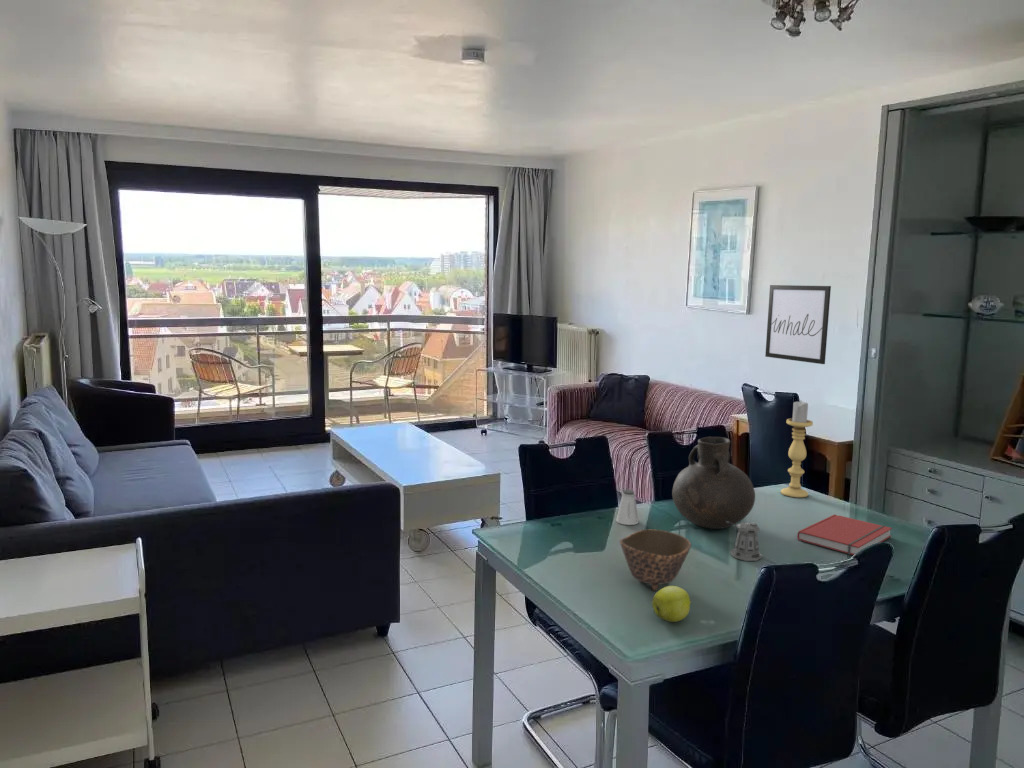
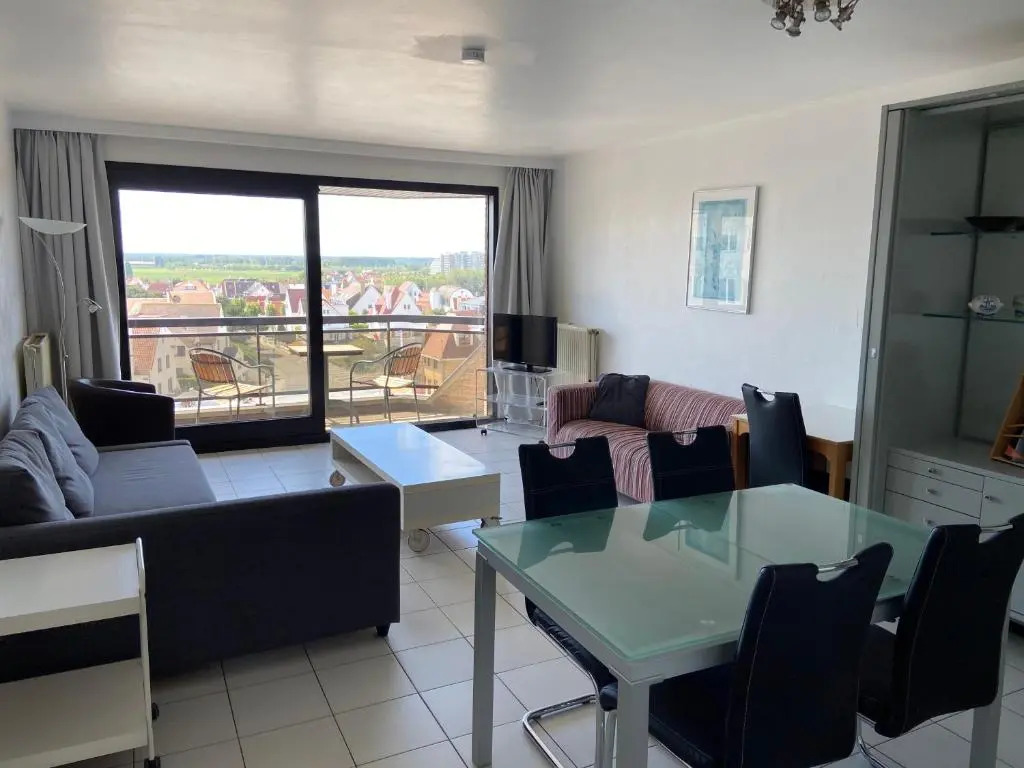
- bowl (653, 562)
- vase (713, 482)
- pepper shaker (744, 537)
- book (844, 533)
- candle holder (797, 447)
- wall art (796, 323)
- apple (672, 603)
- saltshaker (628, 506)
